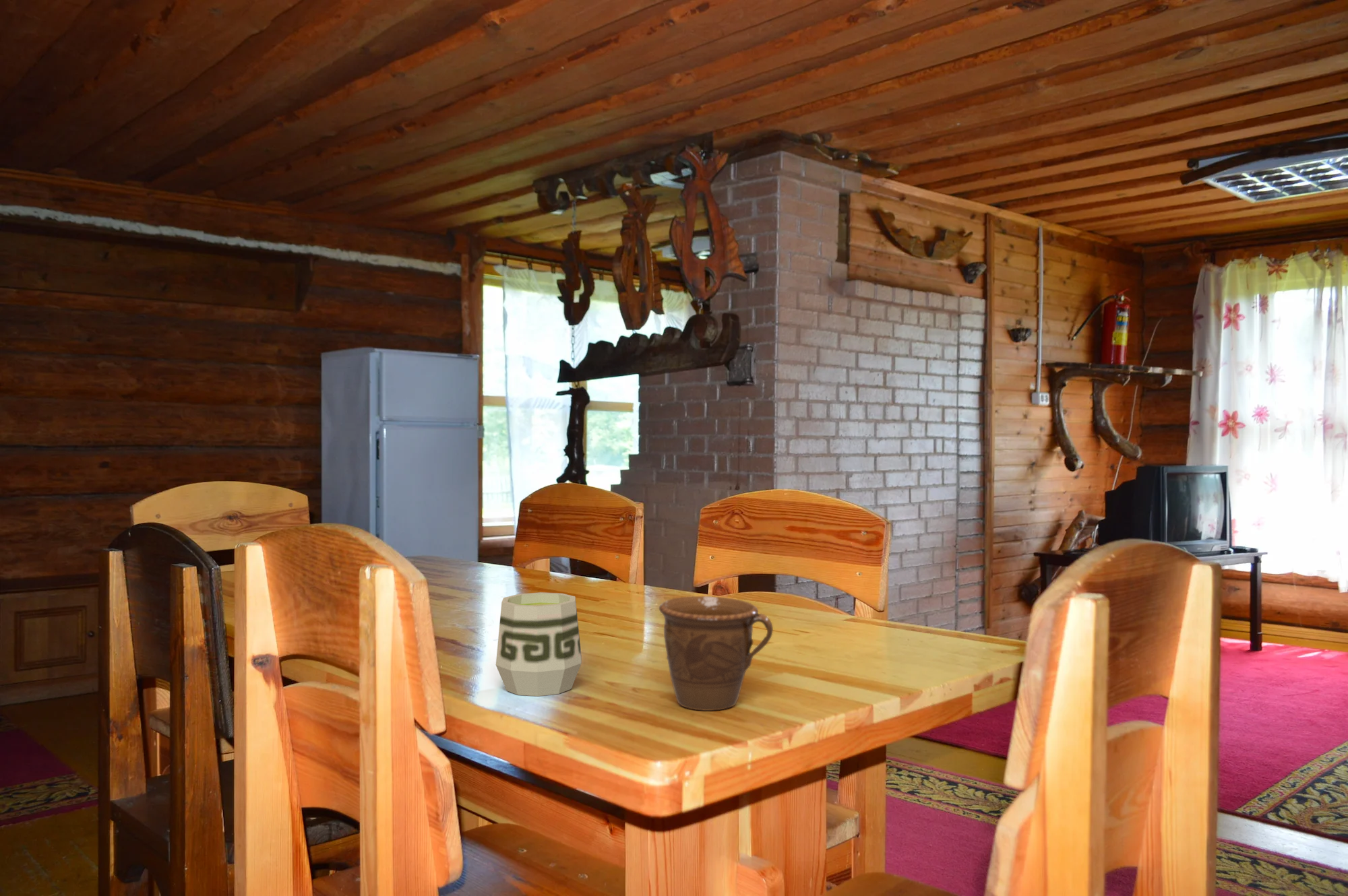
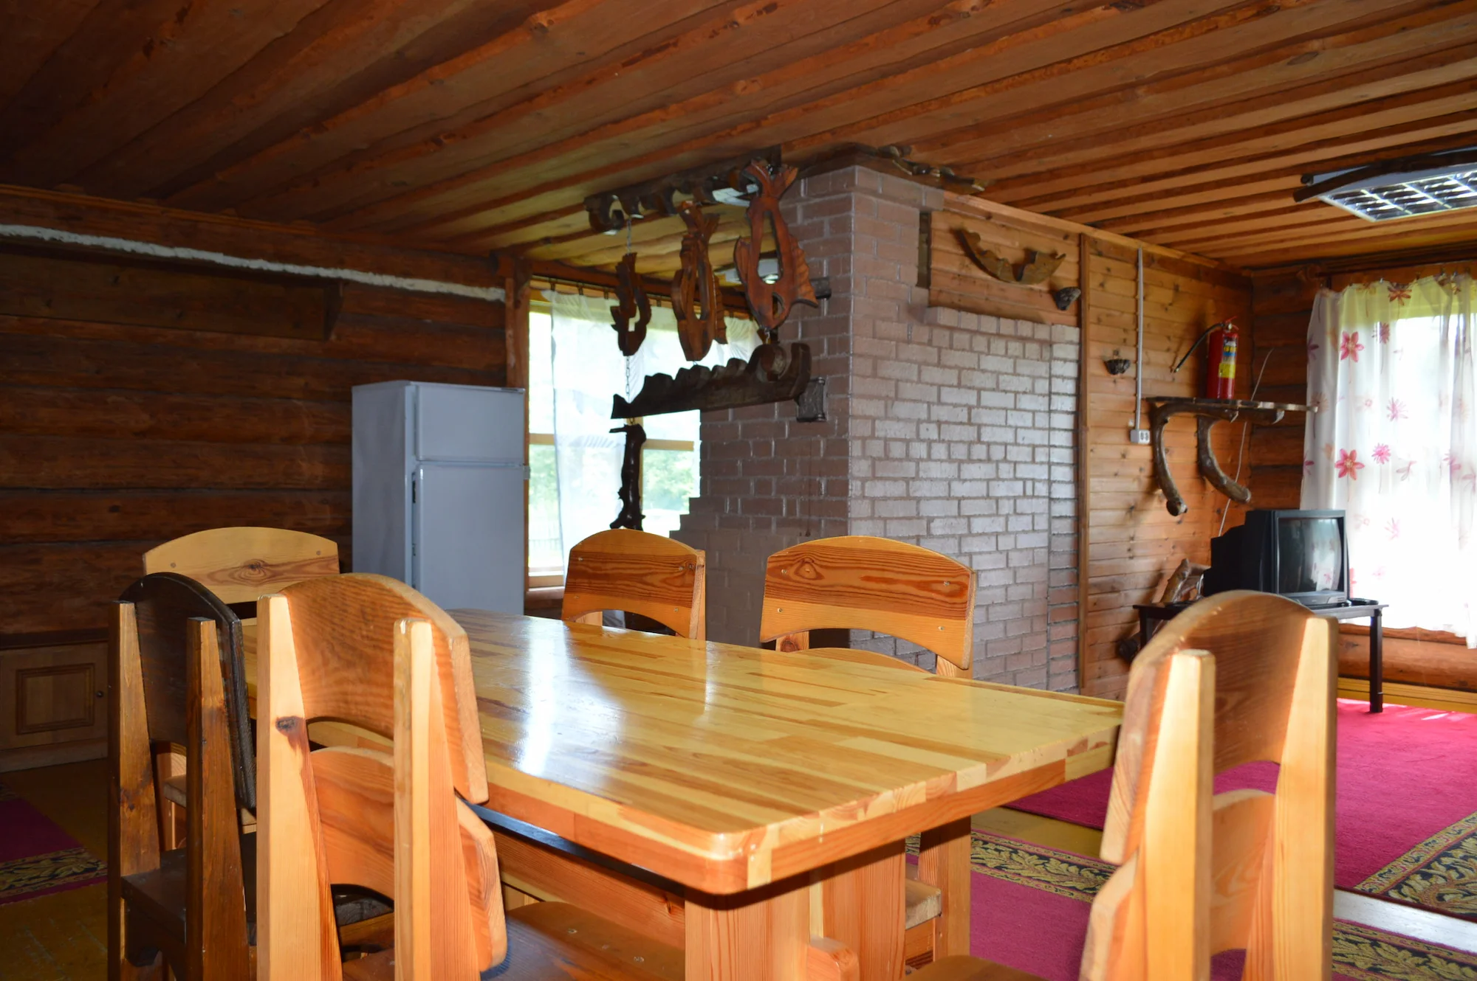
- cup (539, 643)
- mug (715, 653)
